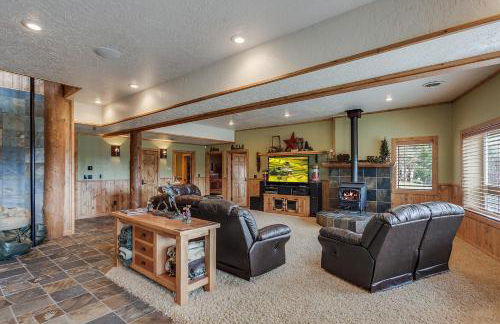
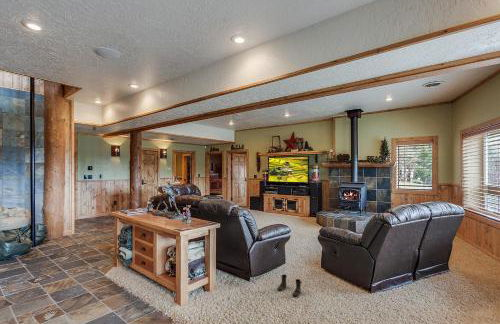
+ boots (285, 285)
